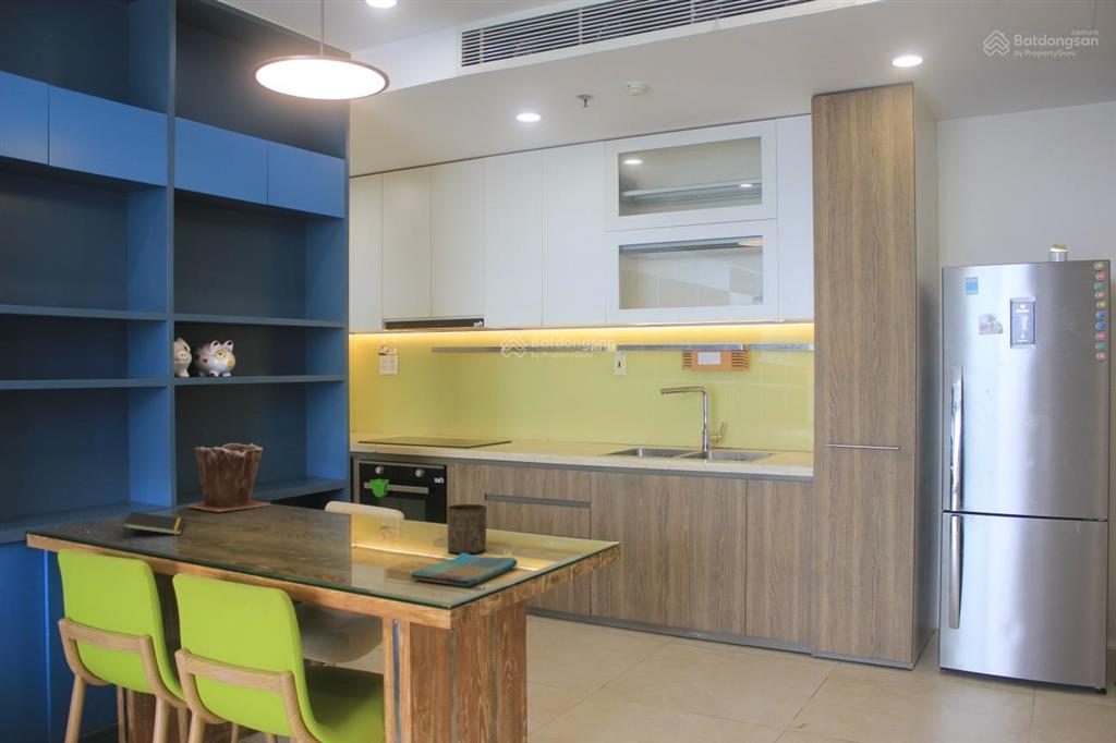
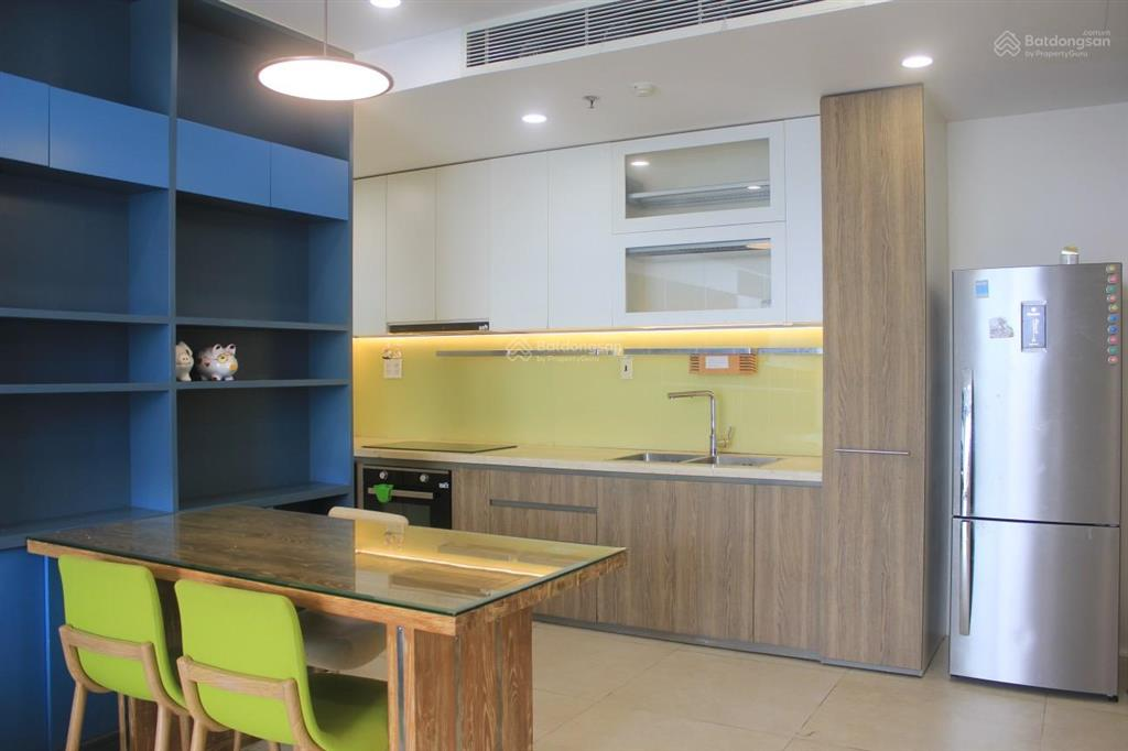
- notepad (155, 523)
- plant pot (229, 475)
- dish towel (465, 569)
- cup (466, 528)
